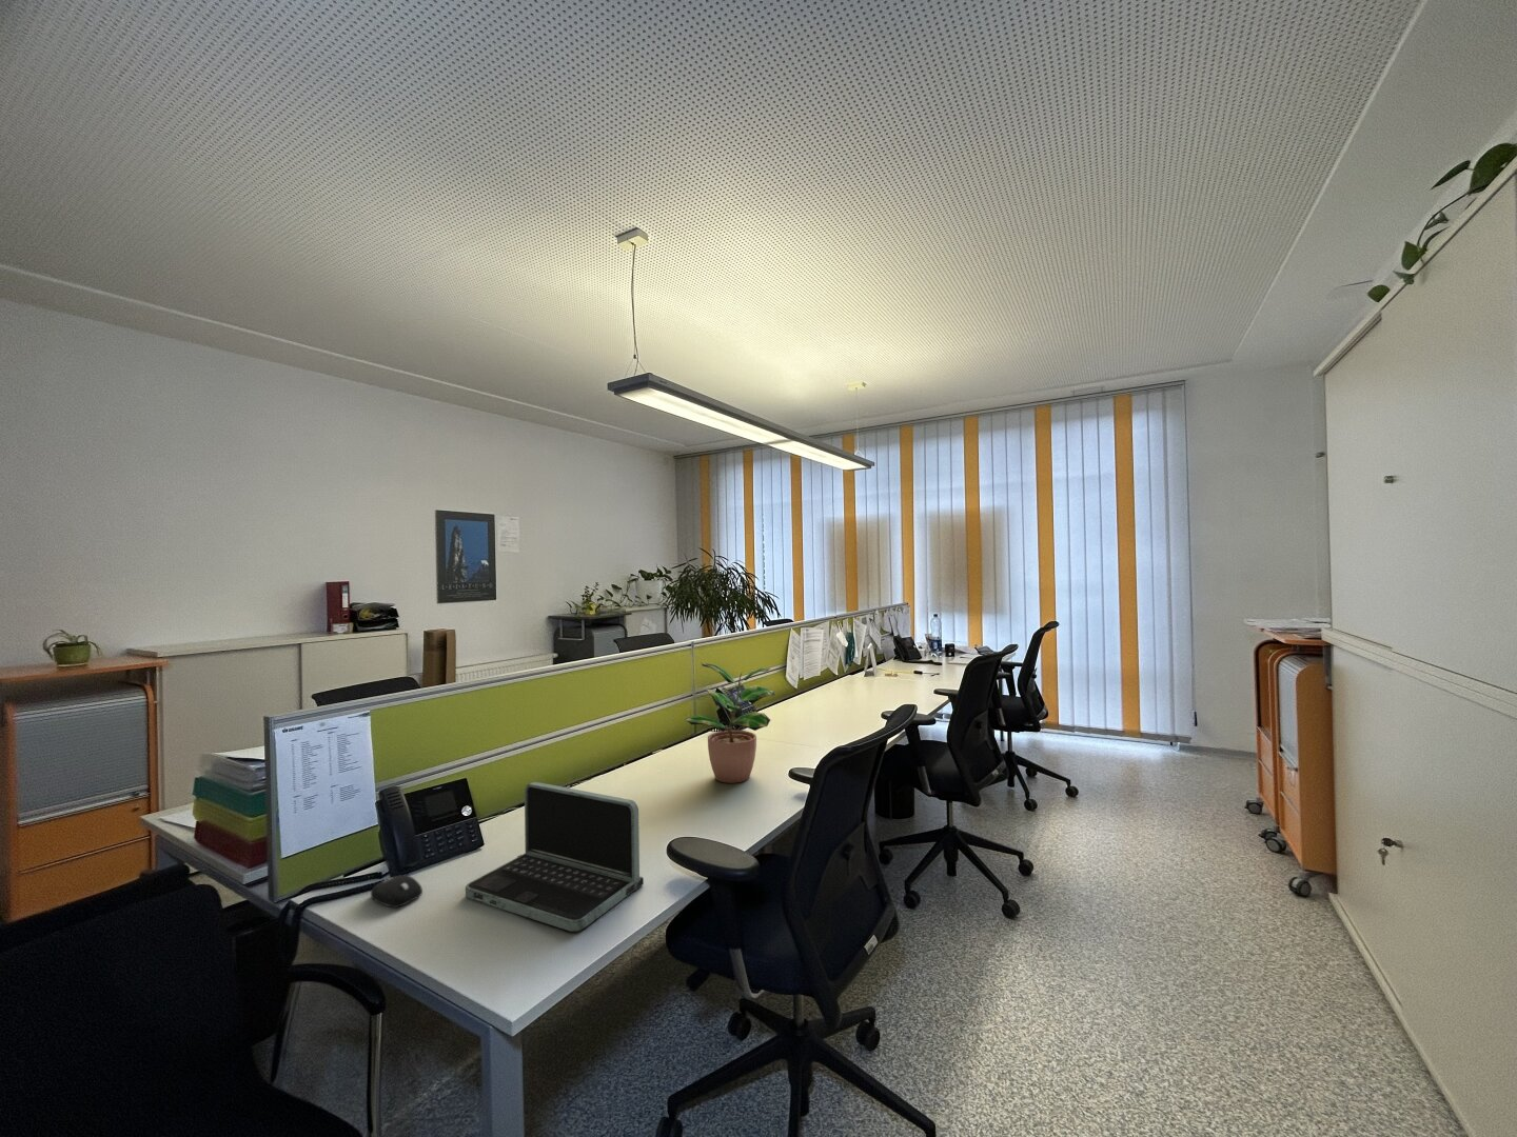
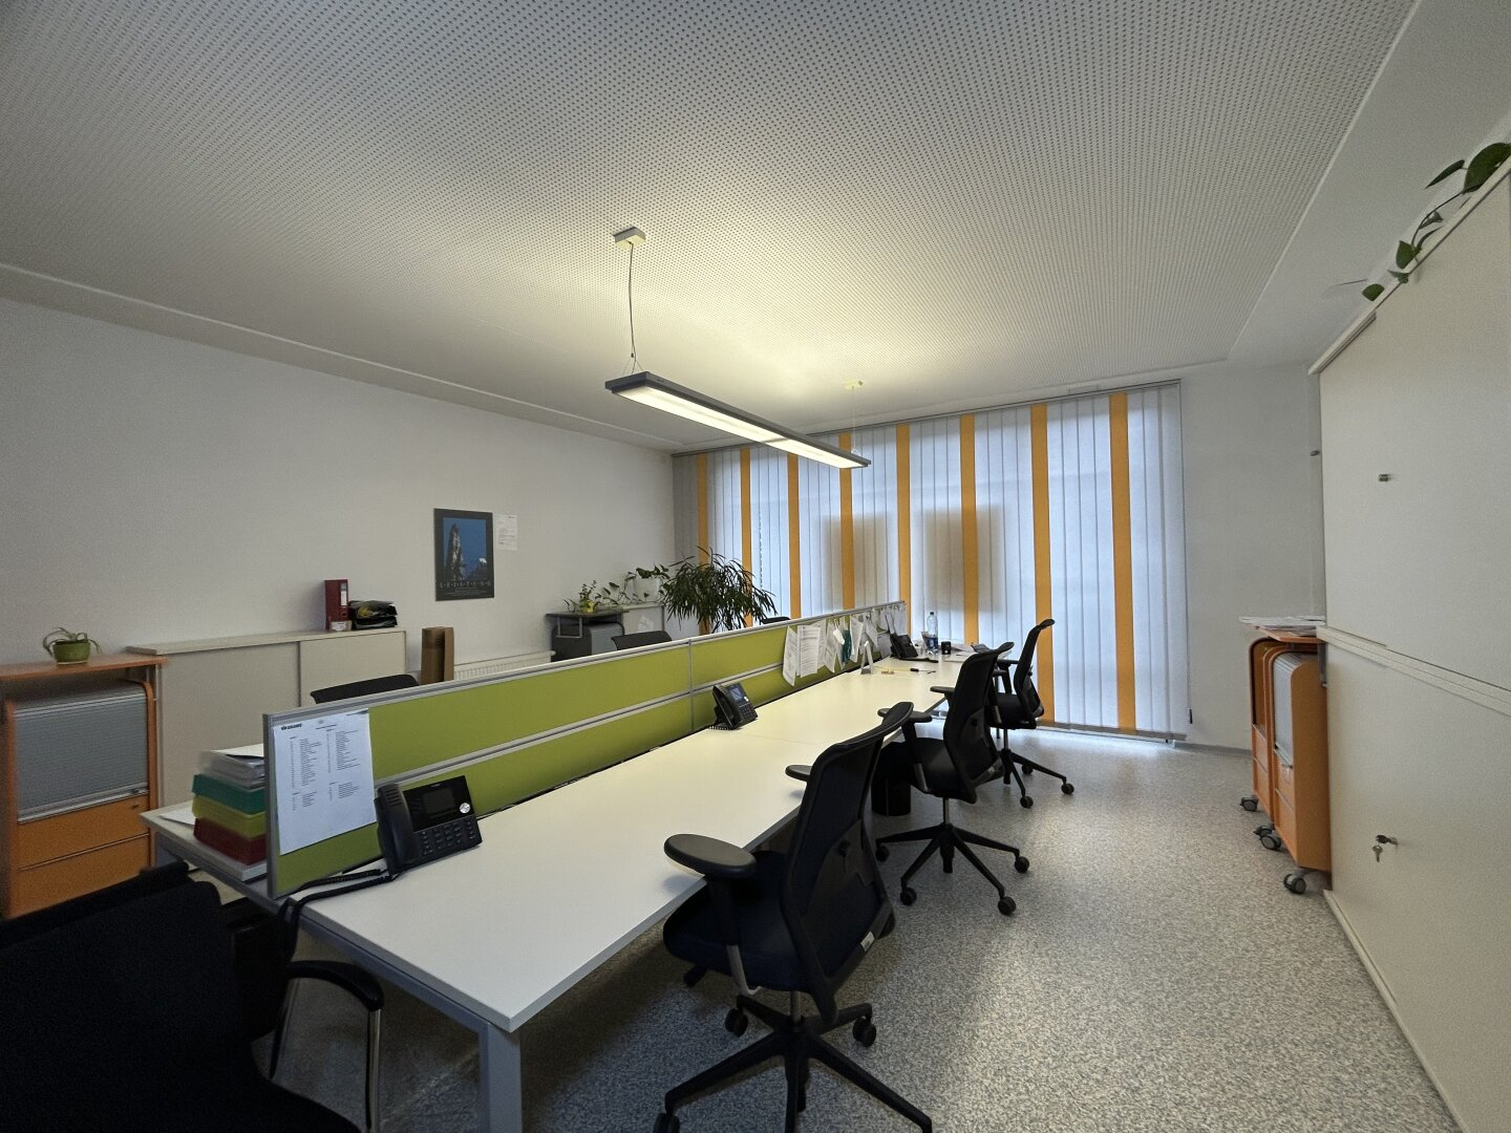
- computer mouse (394, 887)
- laptop (554, 843)
- potted plant (736, 719)
